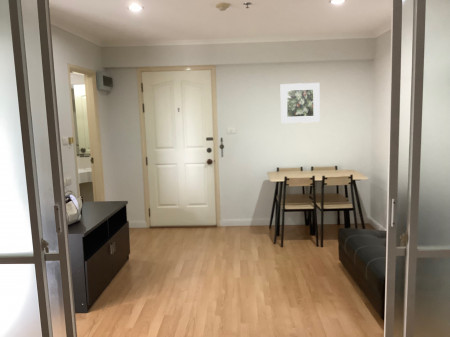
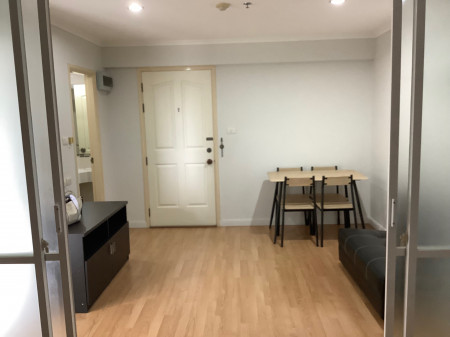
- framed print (300, 103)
